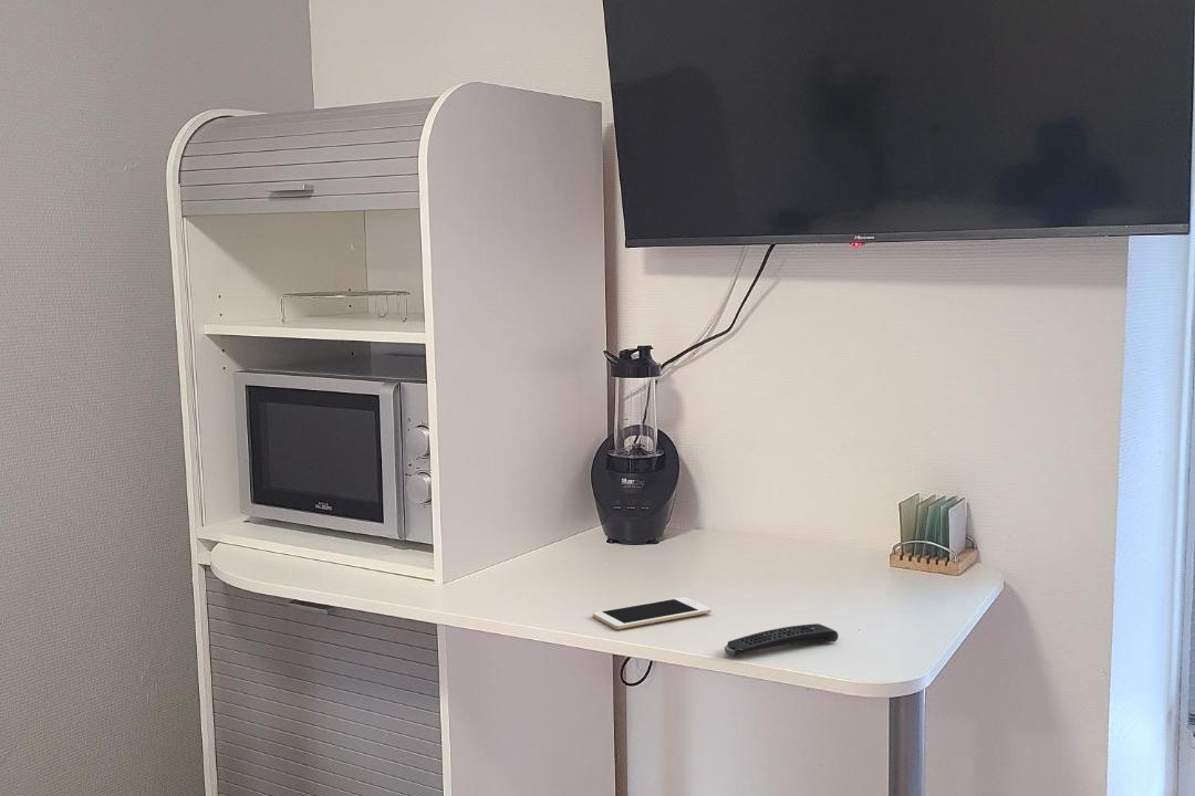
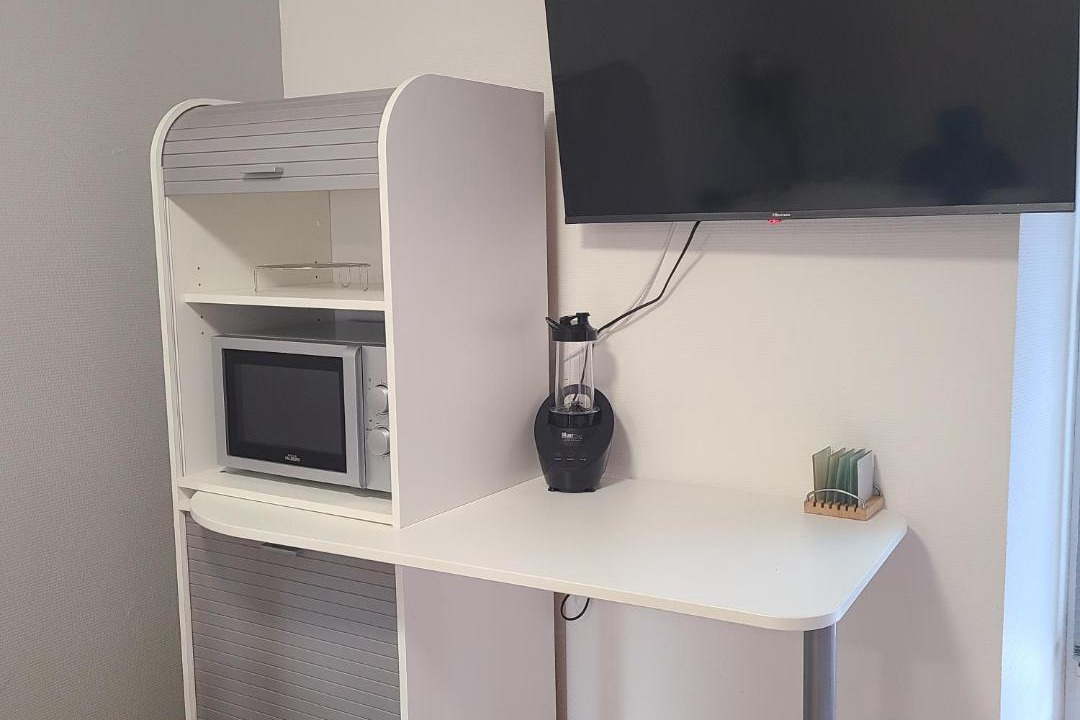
- remote control (779, 639)
- cell phone (652, 612)
